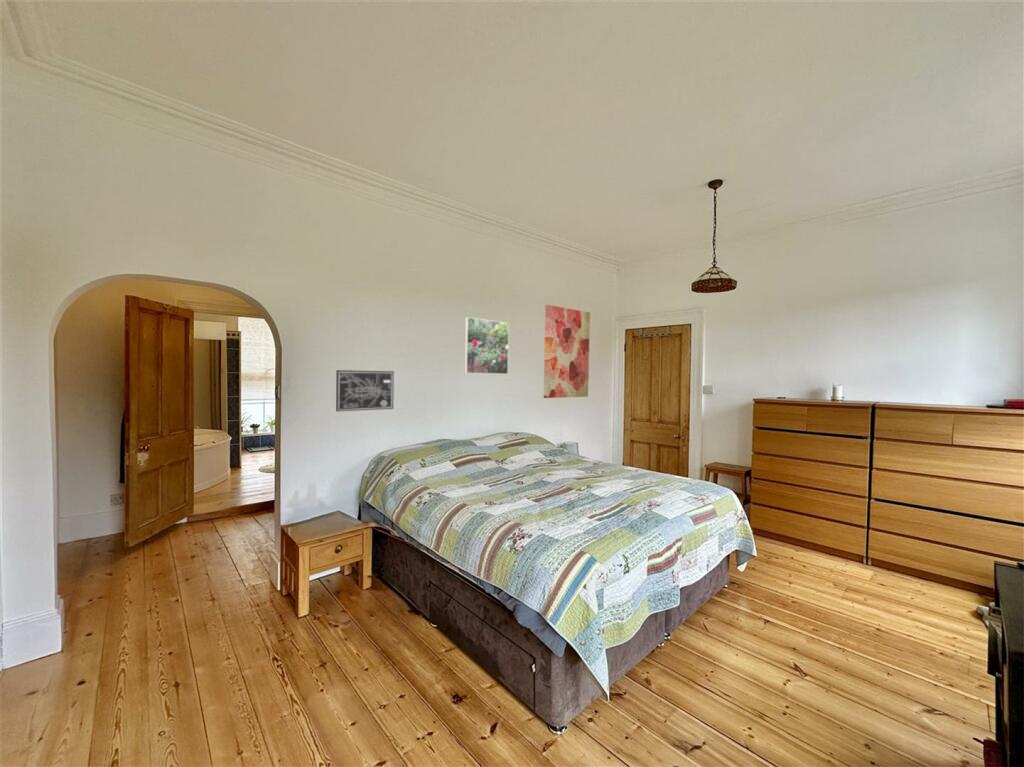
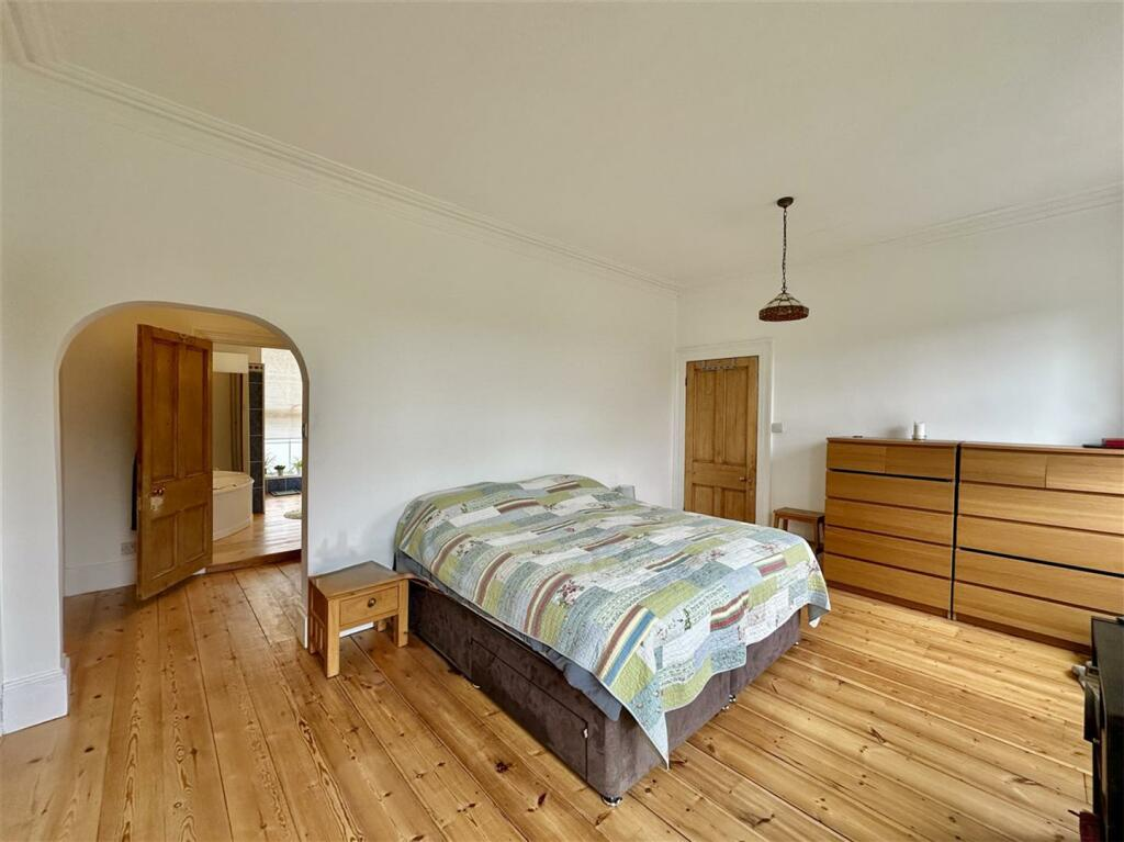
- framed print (487, 347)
- wall art (567, 353)
- wall art (366, 390)
